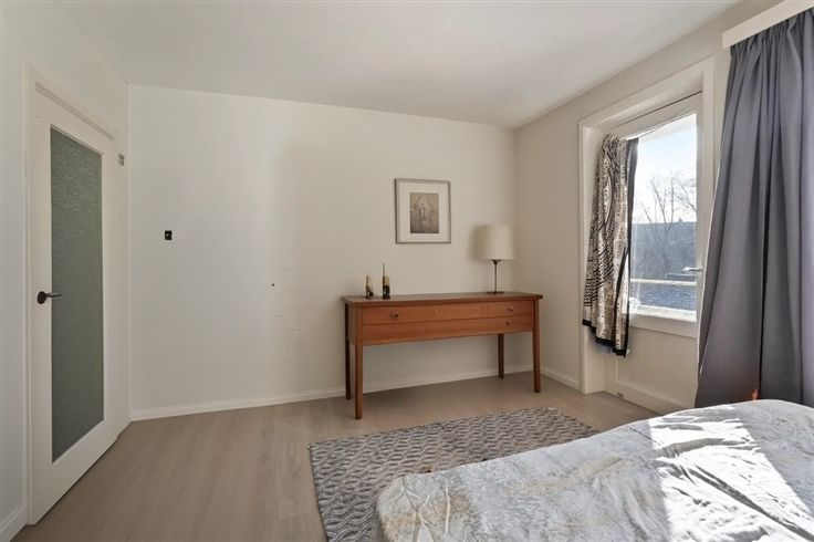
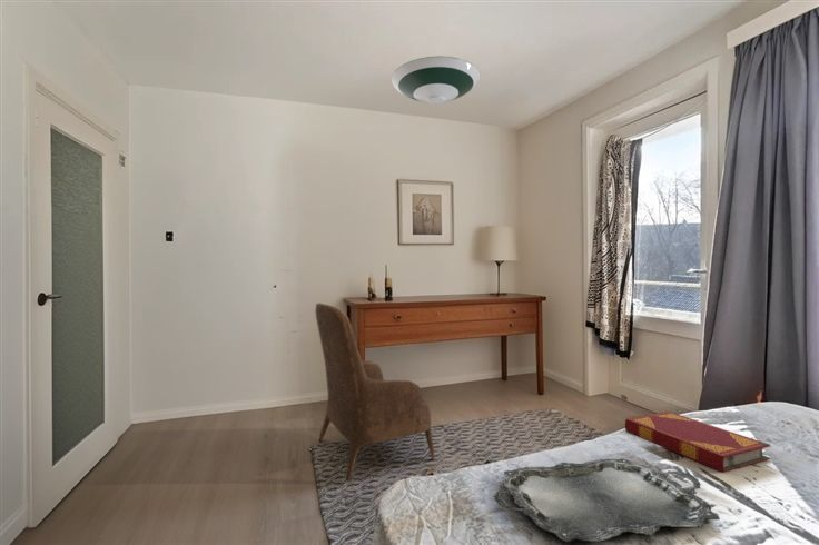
+ armchair (373, 375)
+ serving tray (600, 493)
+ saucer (435, 90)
+ hardback book (691, 437)
